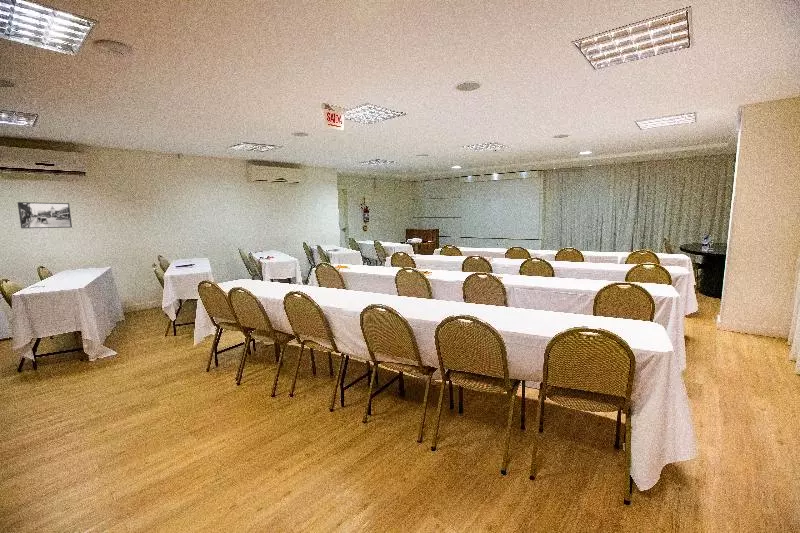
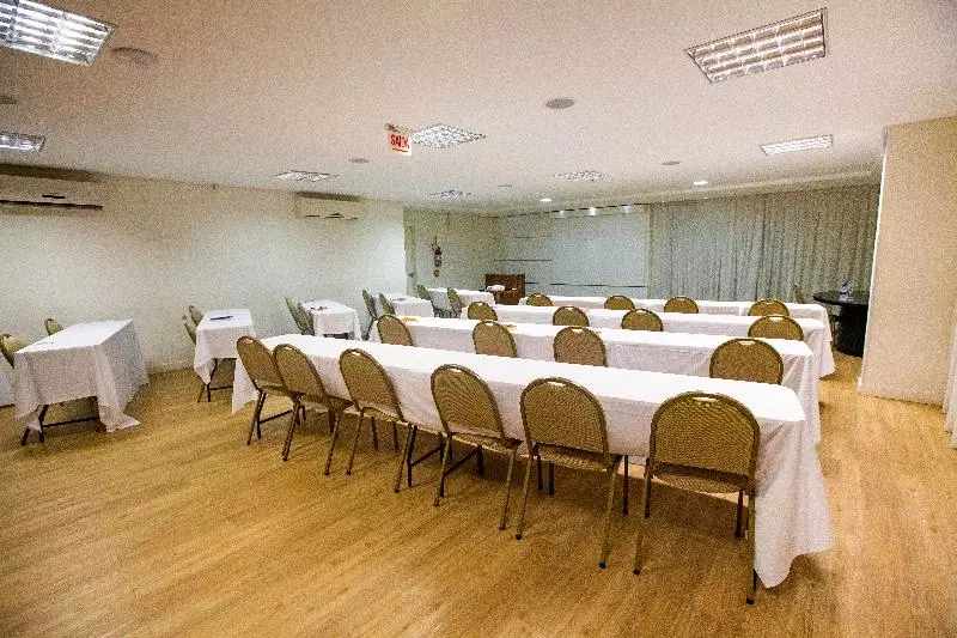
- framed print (45, 215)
